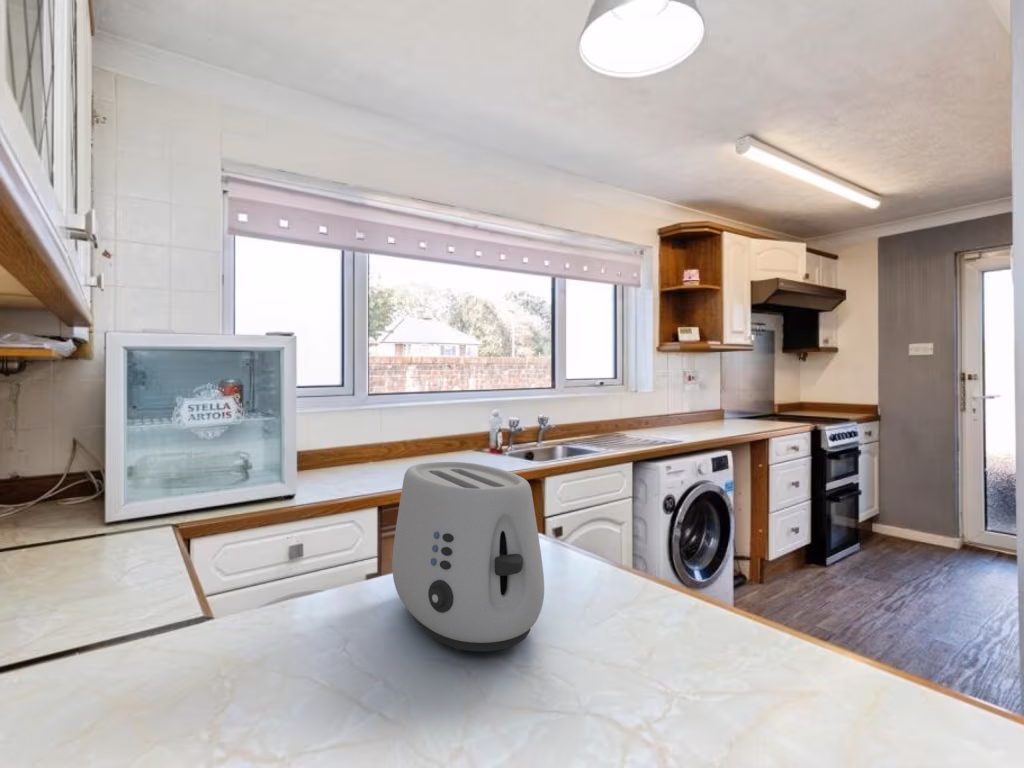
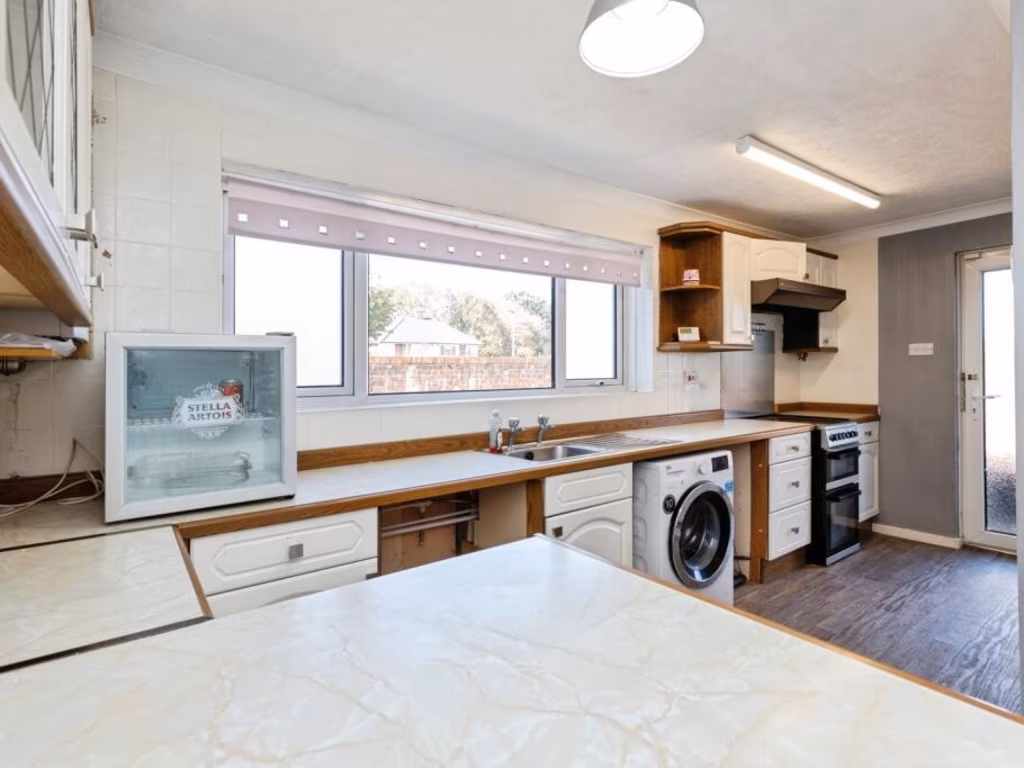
- toaster (462, 547)
